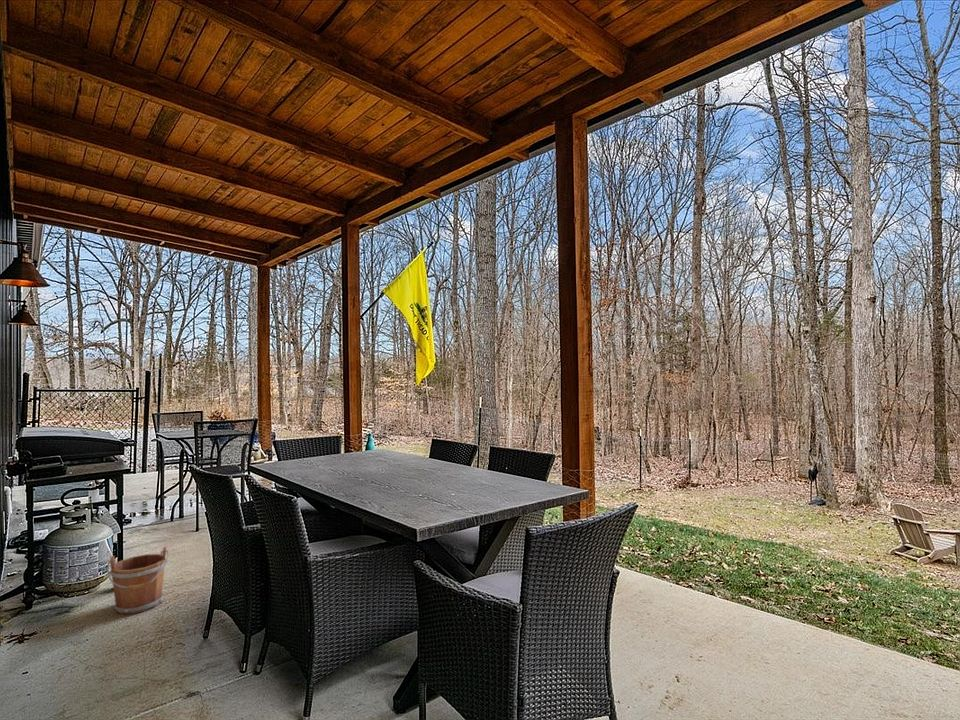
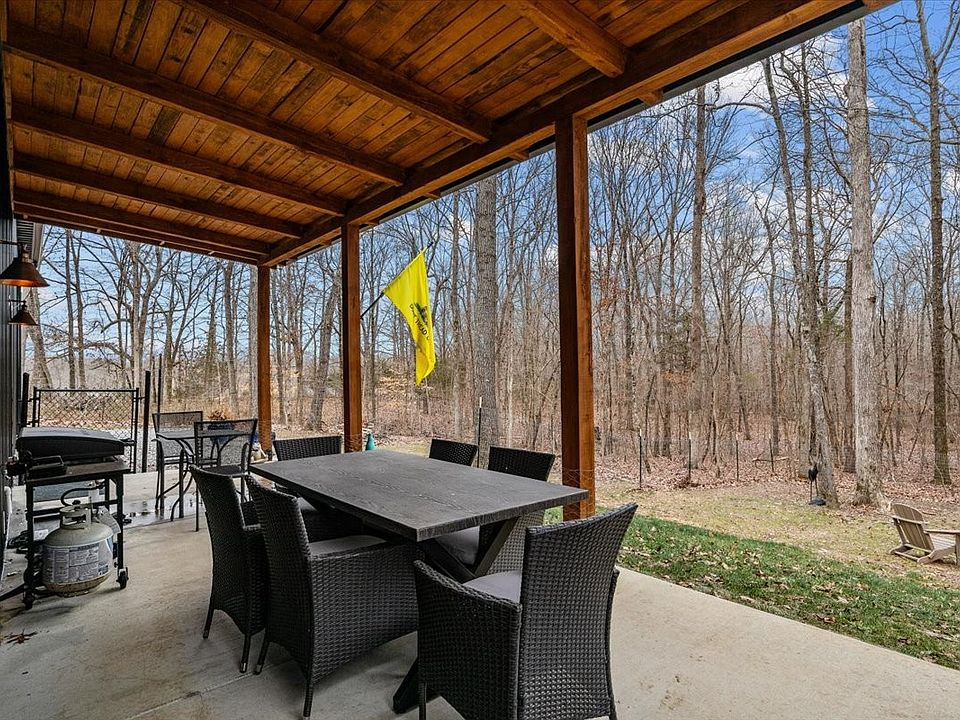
- bucket (139, 579)
